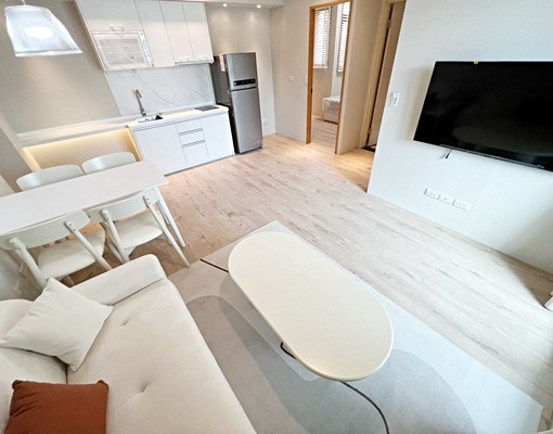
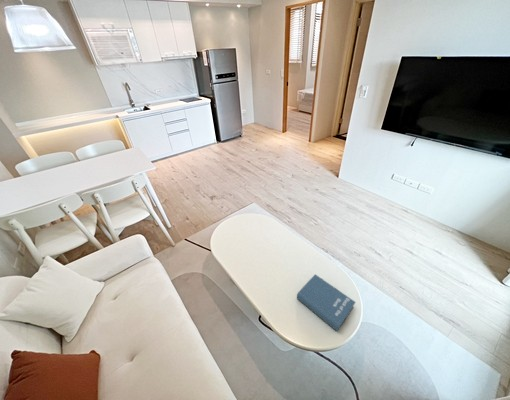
+ book (324, 300)
